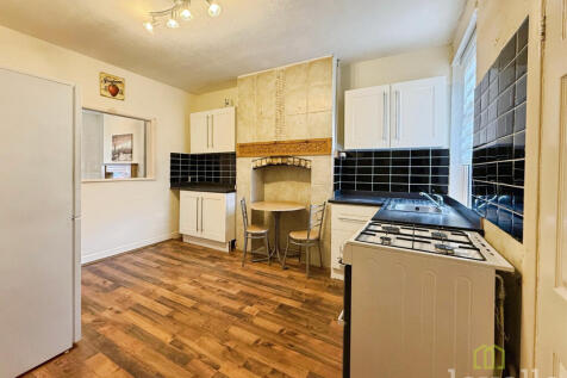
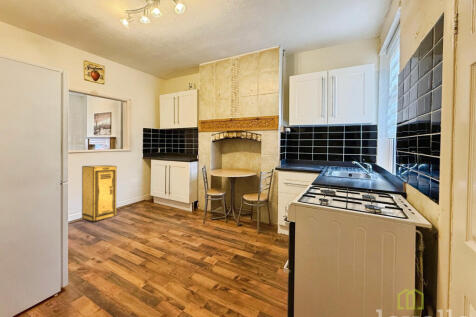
+ storage cabinet (99, 191)
